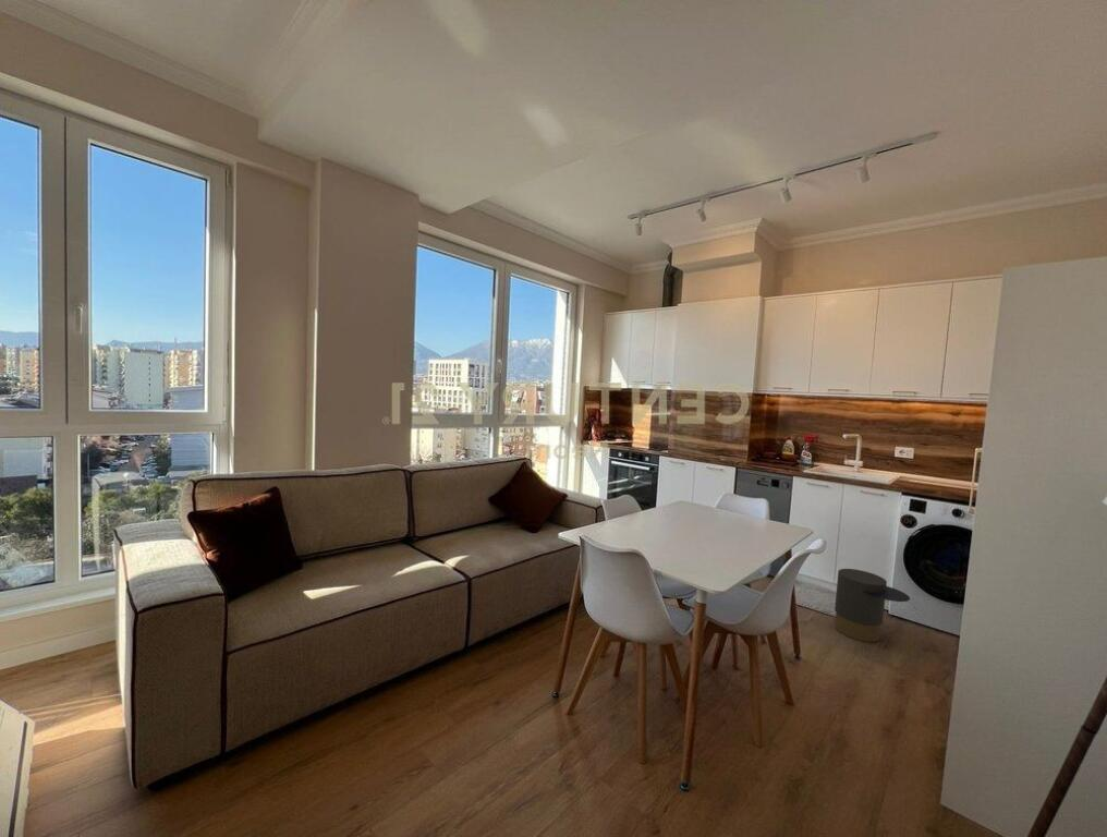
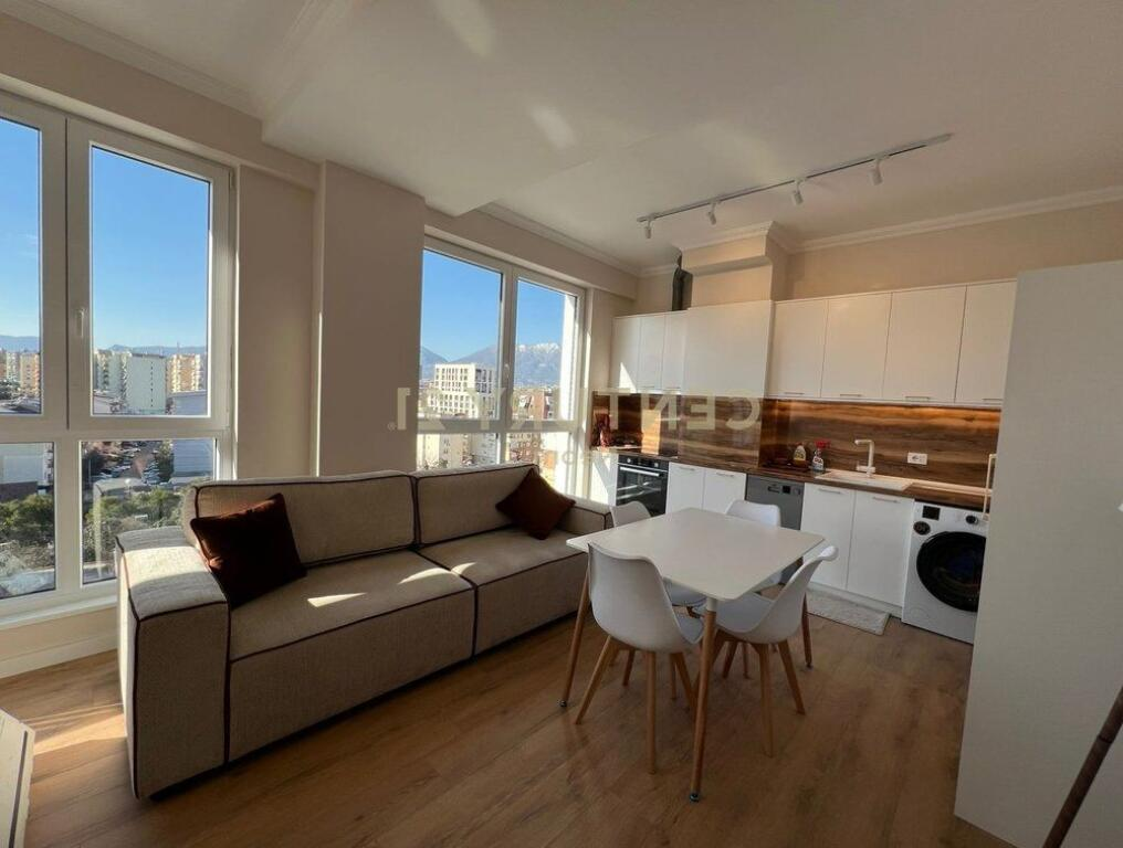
- trash can (871, 608)
